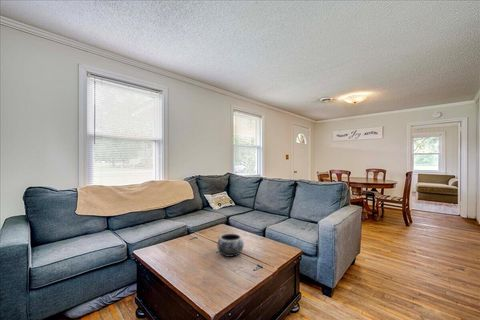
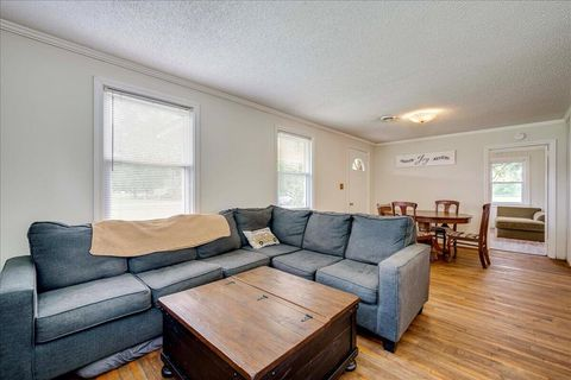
- decorative bowl (230, 244)
